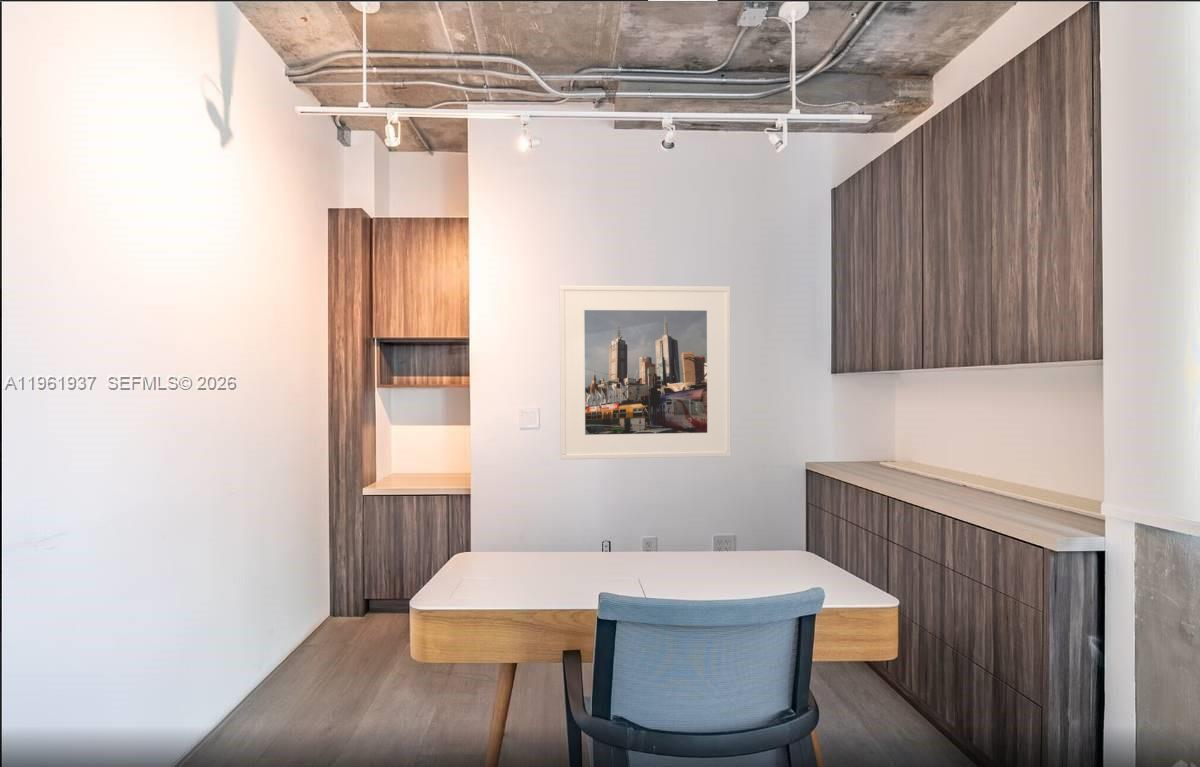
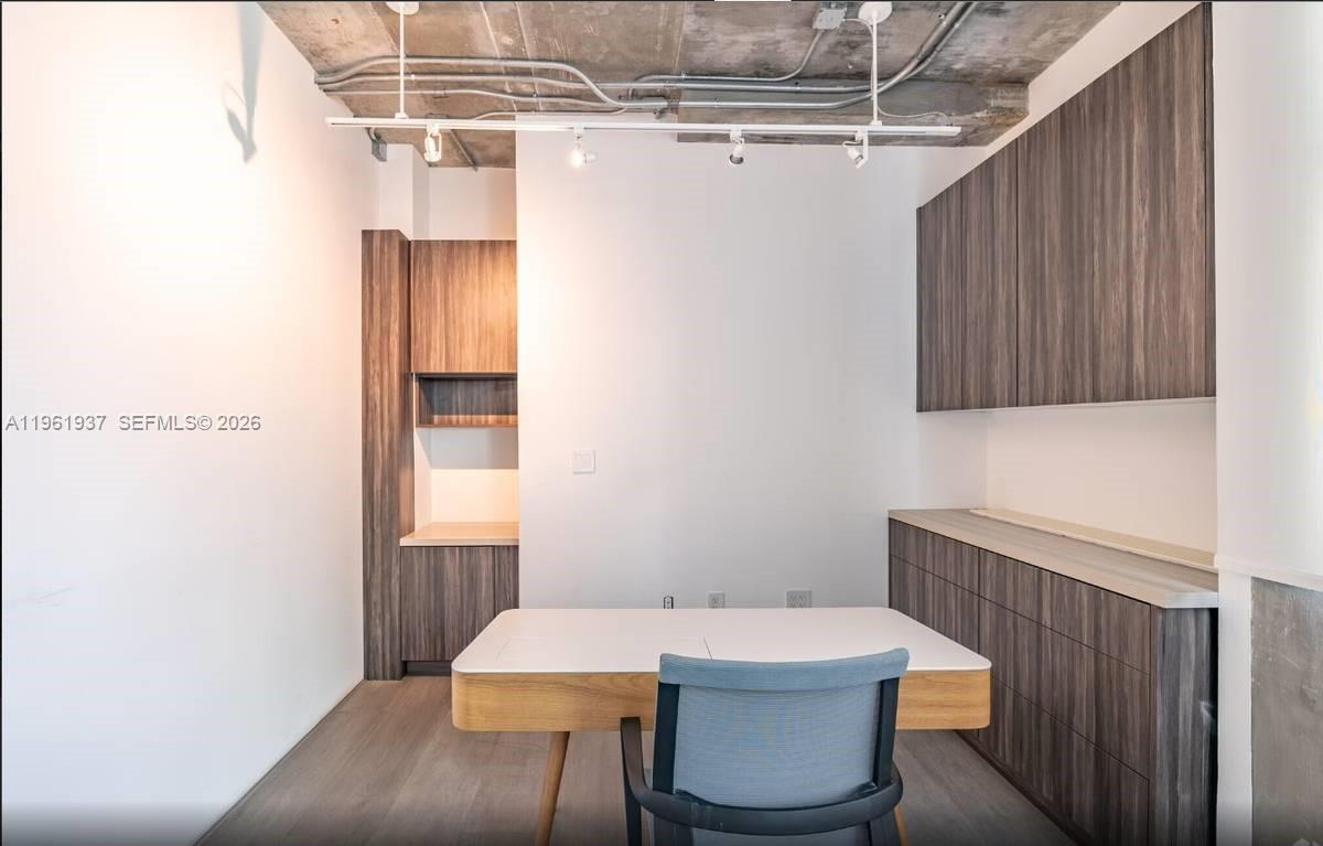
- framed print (646, 372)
